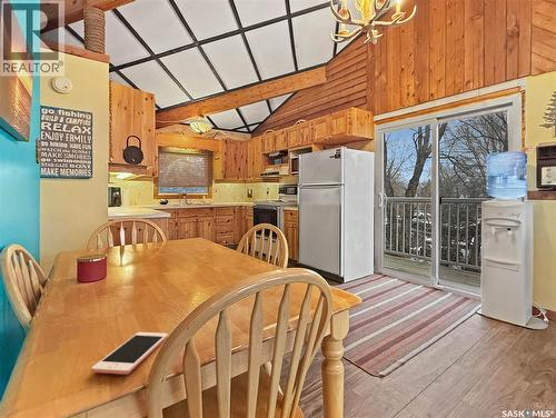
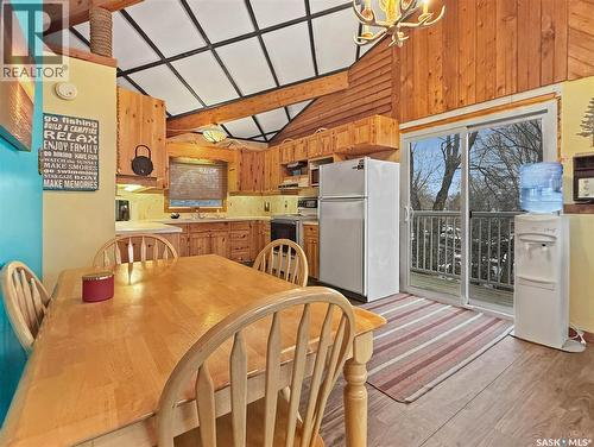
- cell phone (133, 350)
